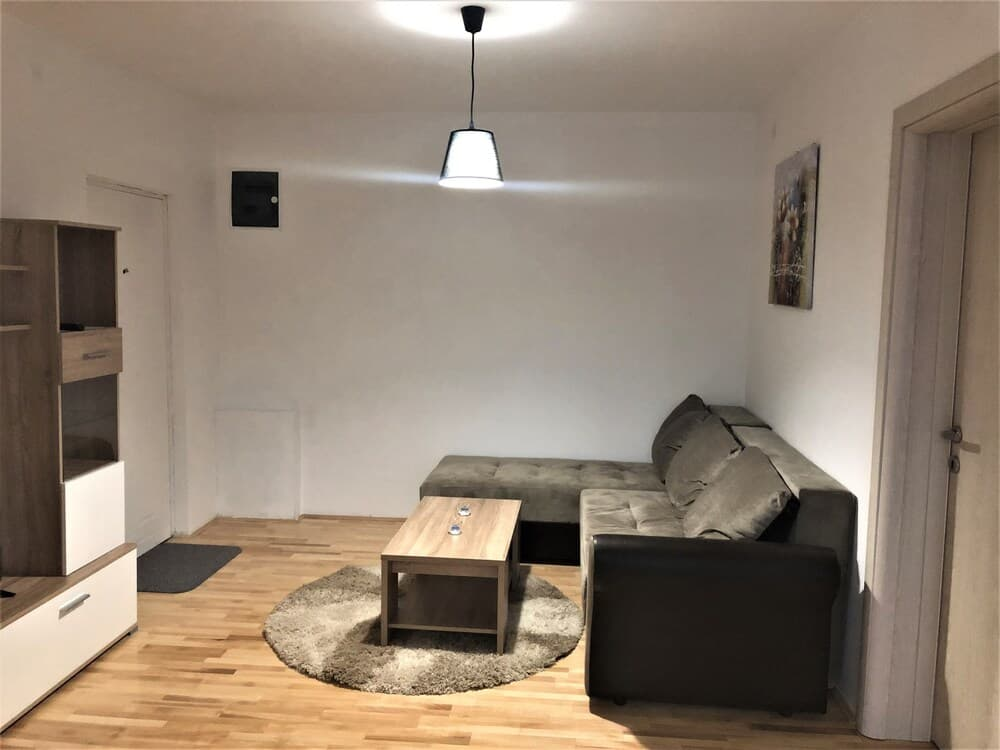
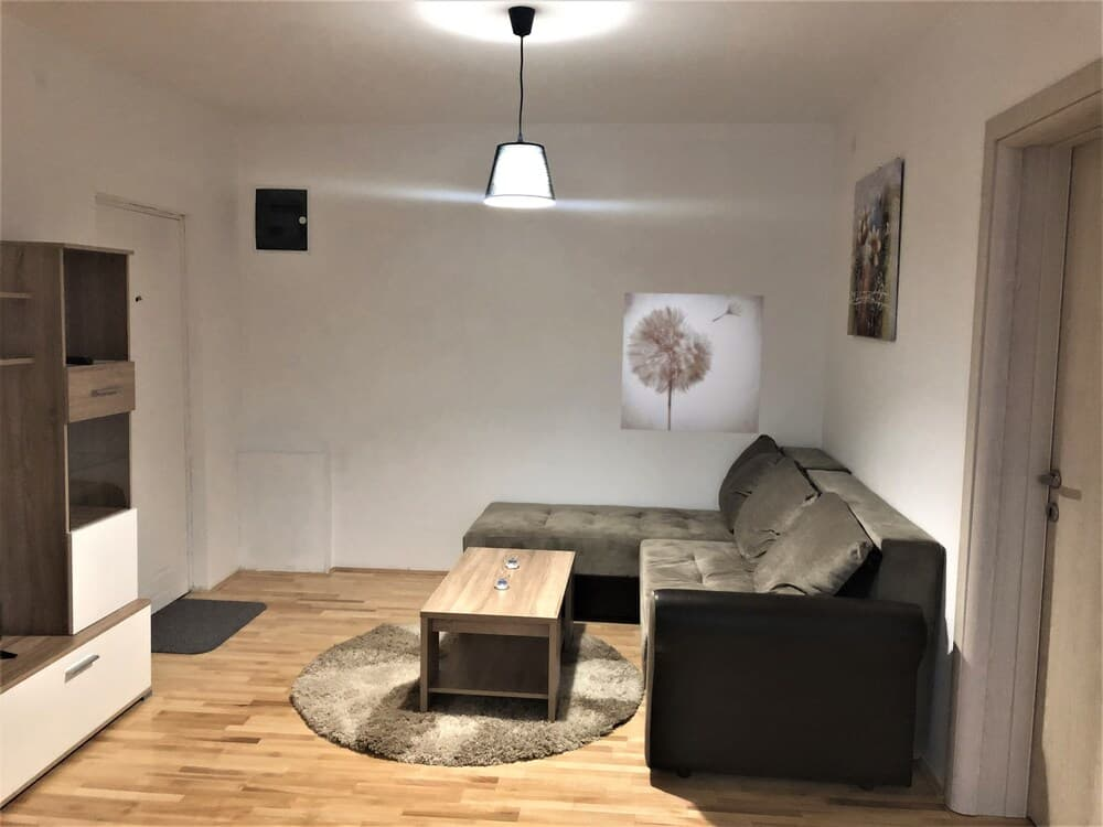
+ wall art (690, 363)
